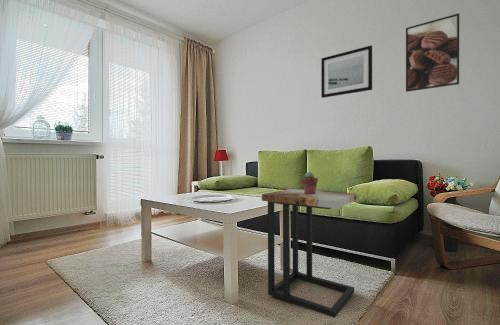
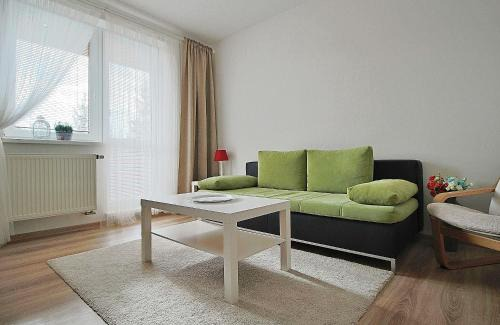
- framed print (431, 54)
- wall art (345, 73)
- potted succulent (309, 182)
- side table (309, 243)
